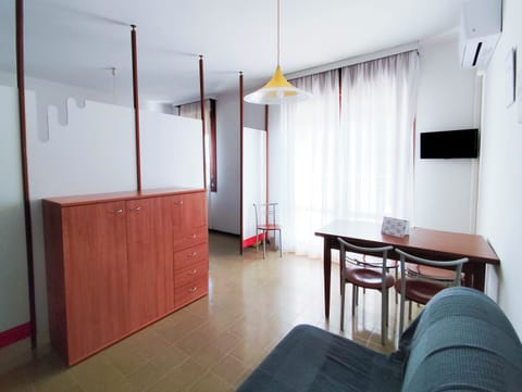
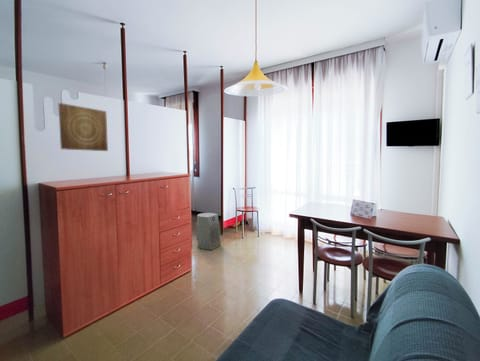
+ fan (206, 230)
+ wall art (85, 129)
